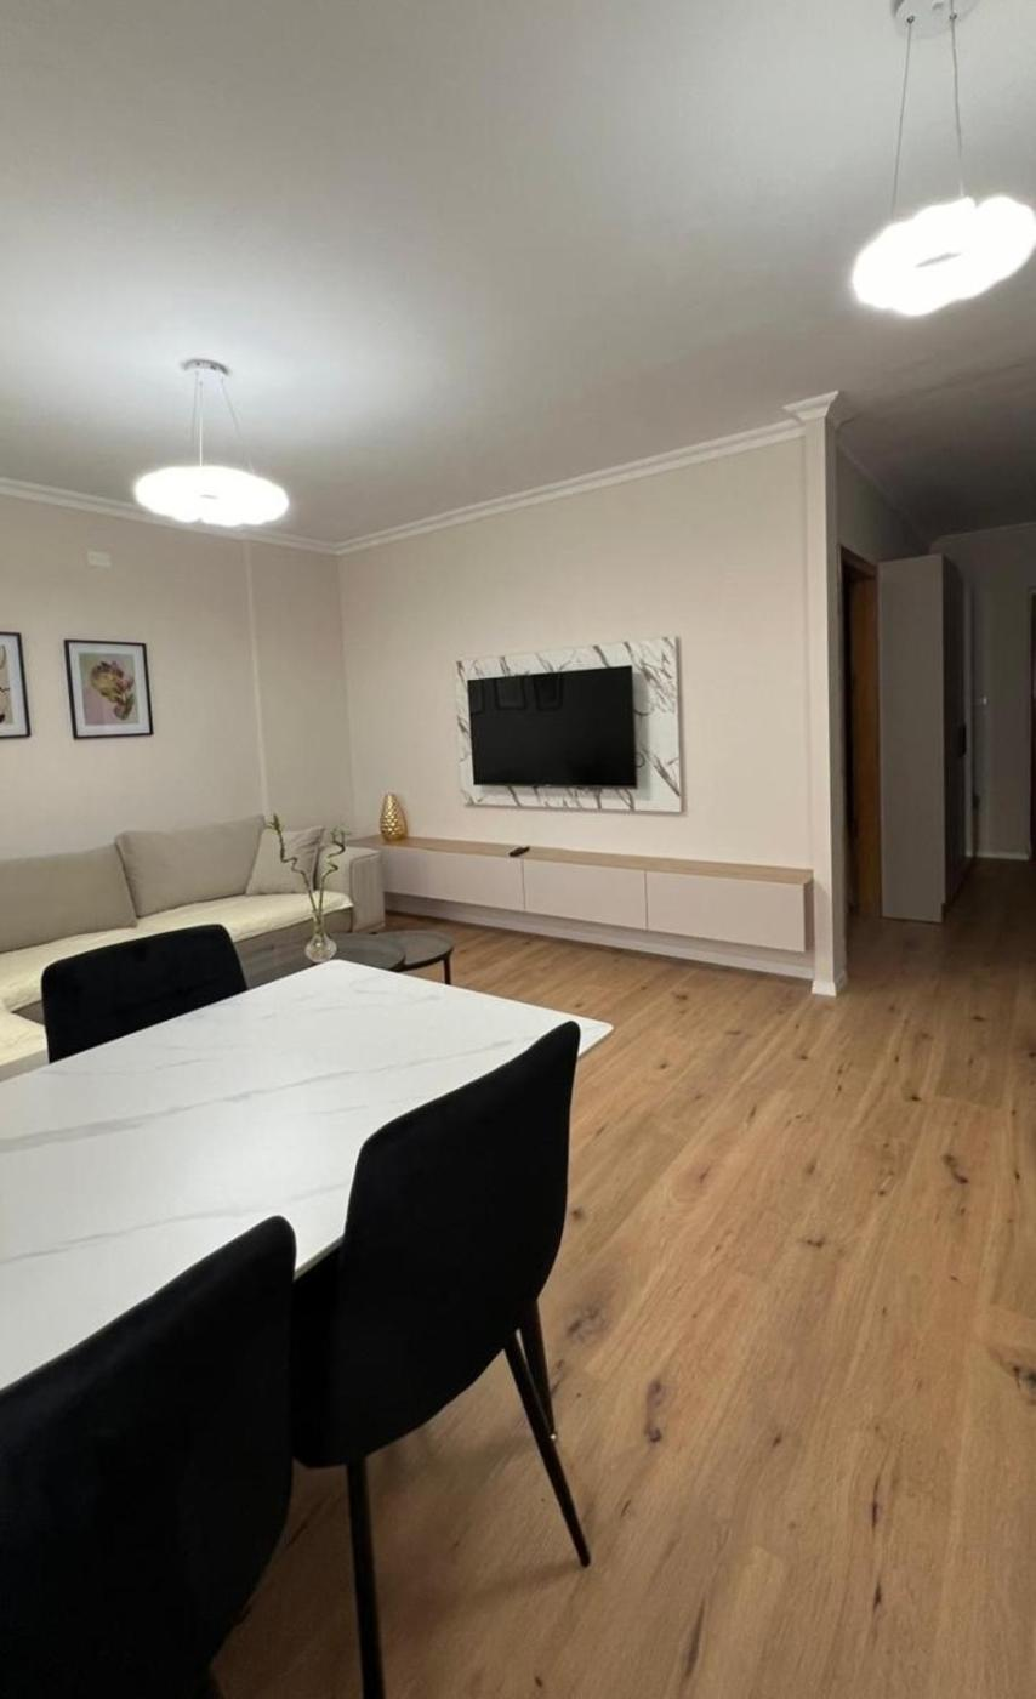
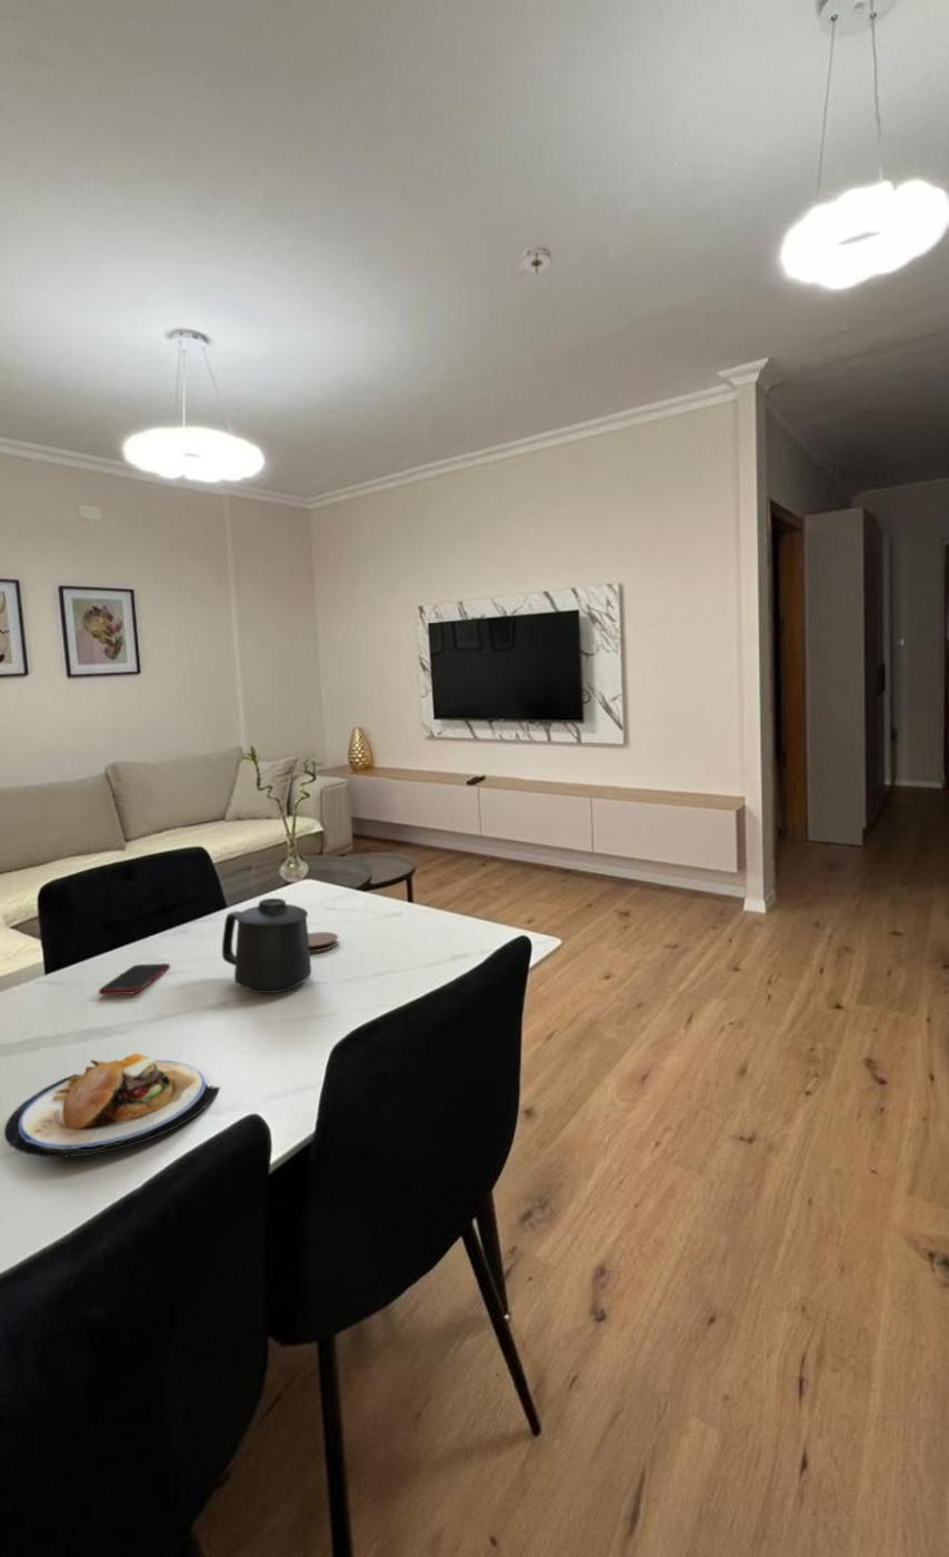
+ smoke detector (535, 259)
+ coaster (314, 941)
+ plate (116, 1074)
+ mug (261, 943)
+ cell phone (136, 979)
